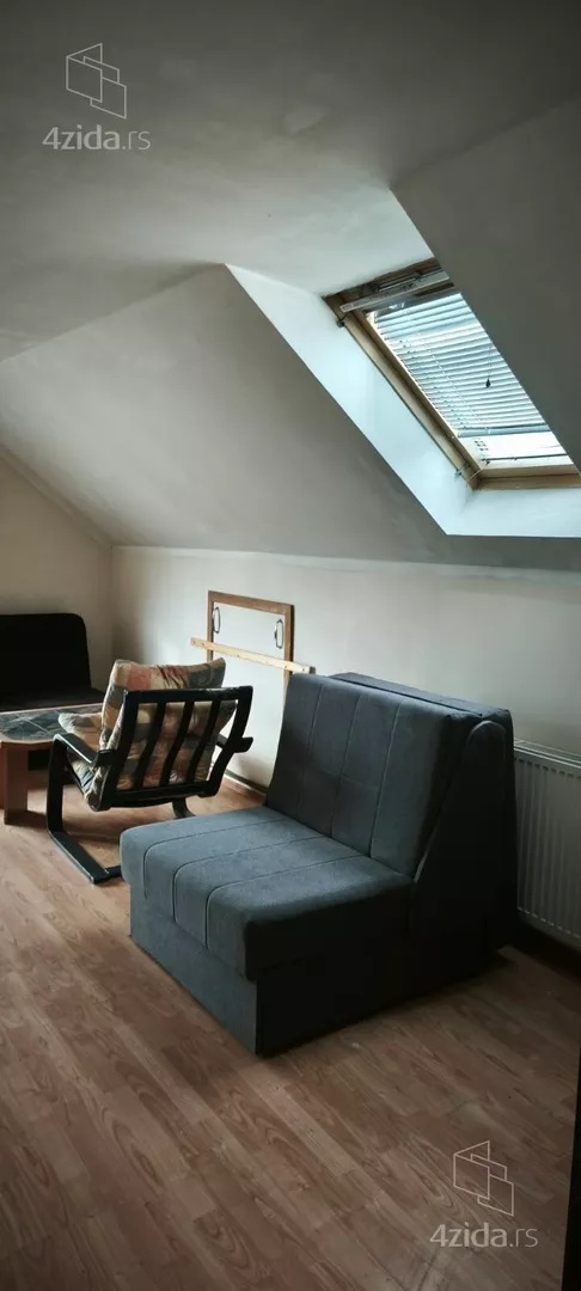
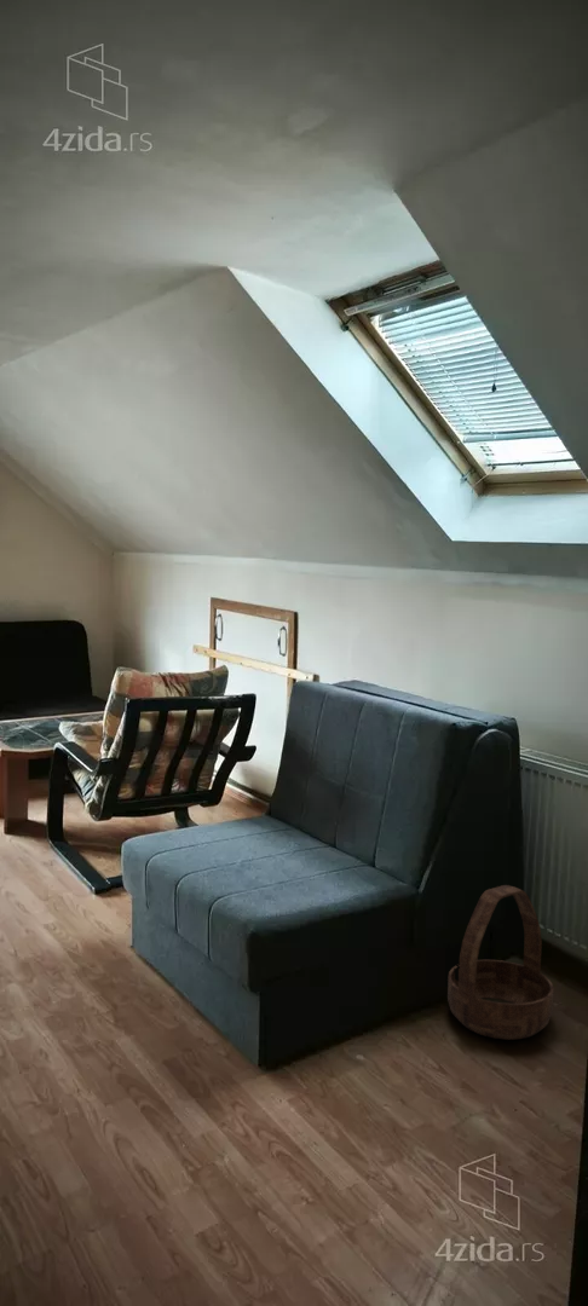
+ basket (500, 960)
